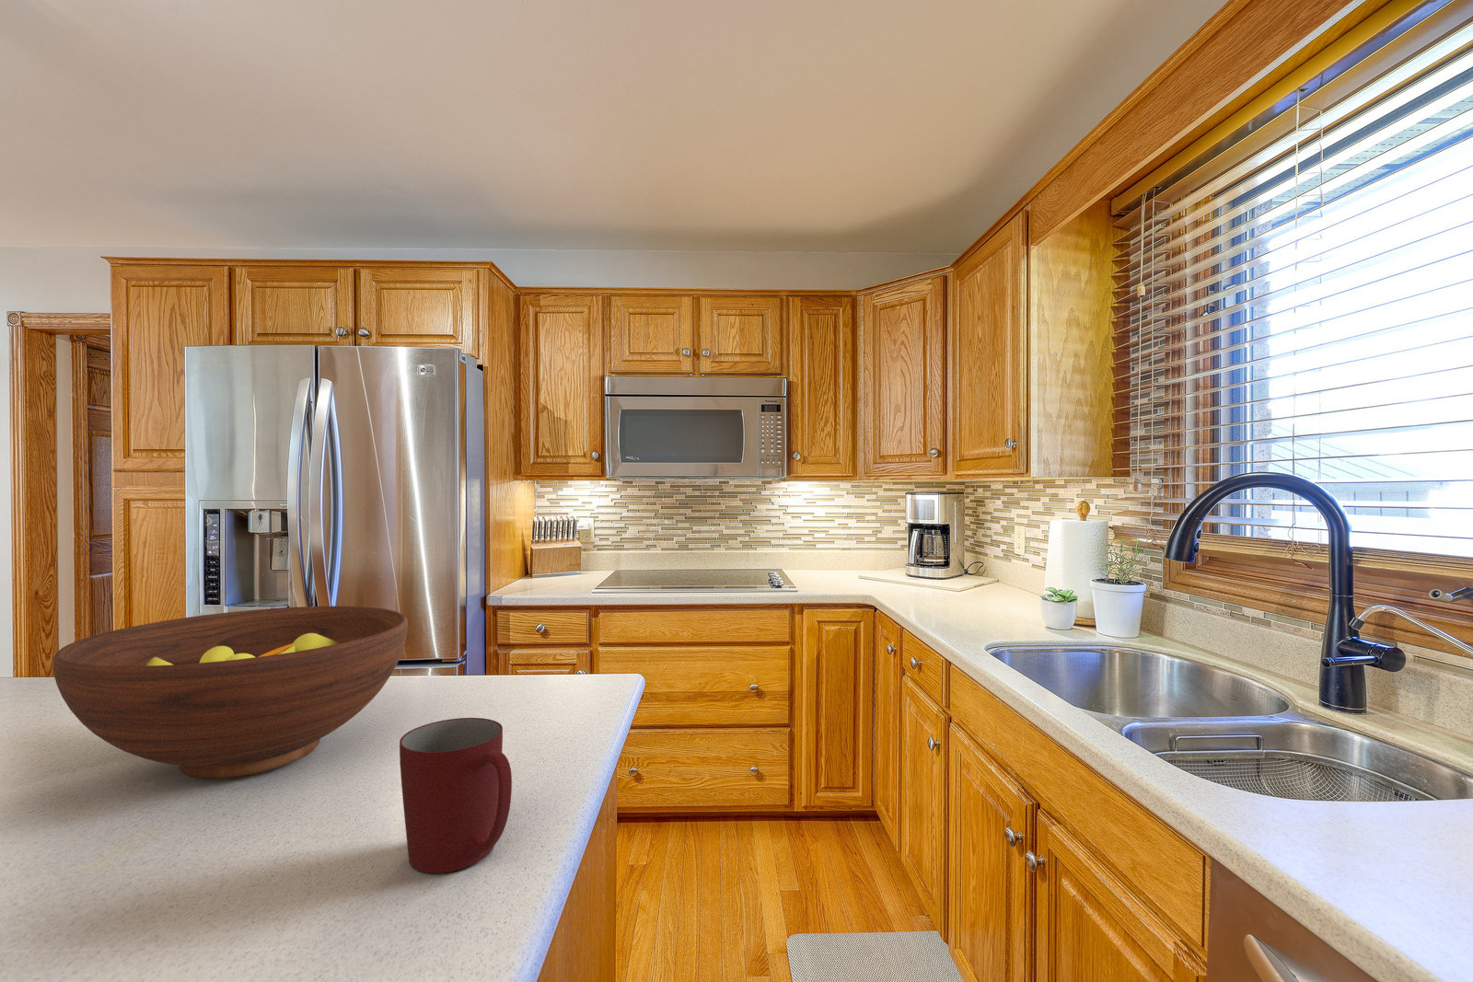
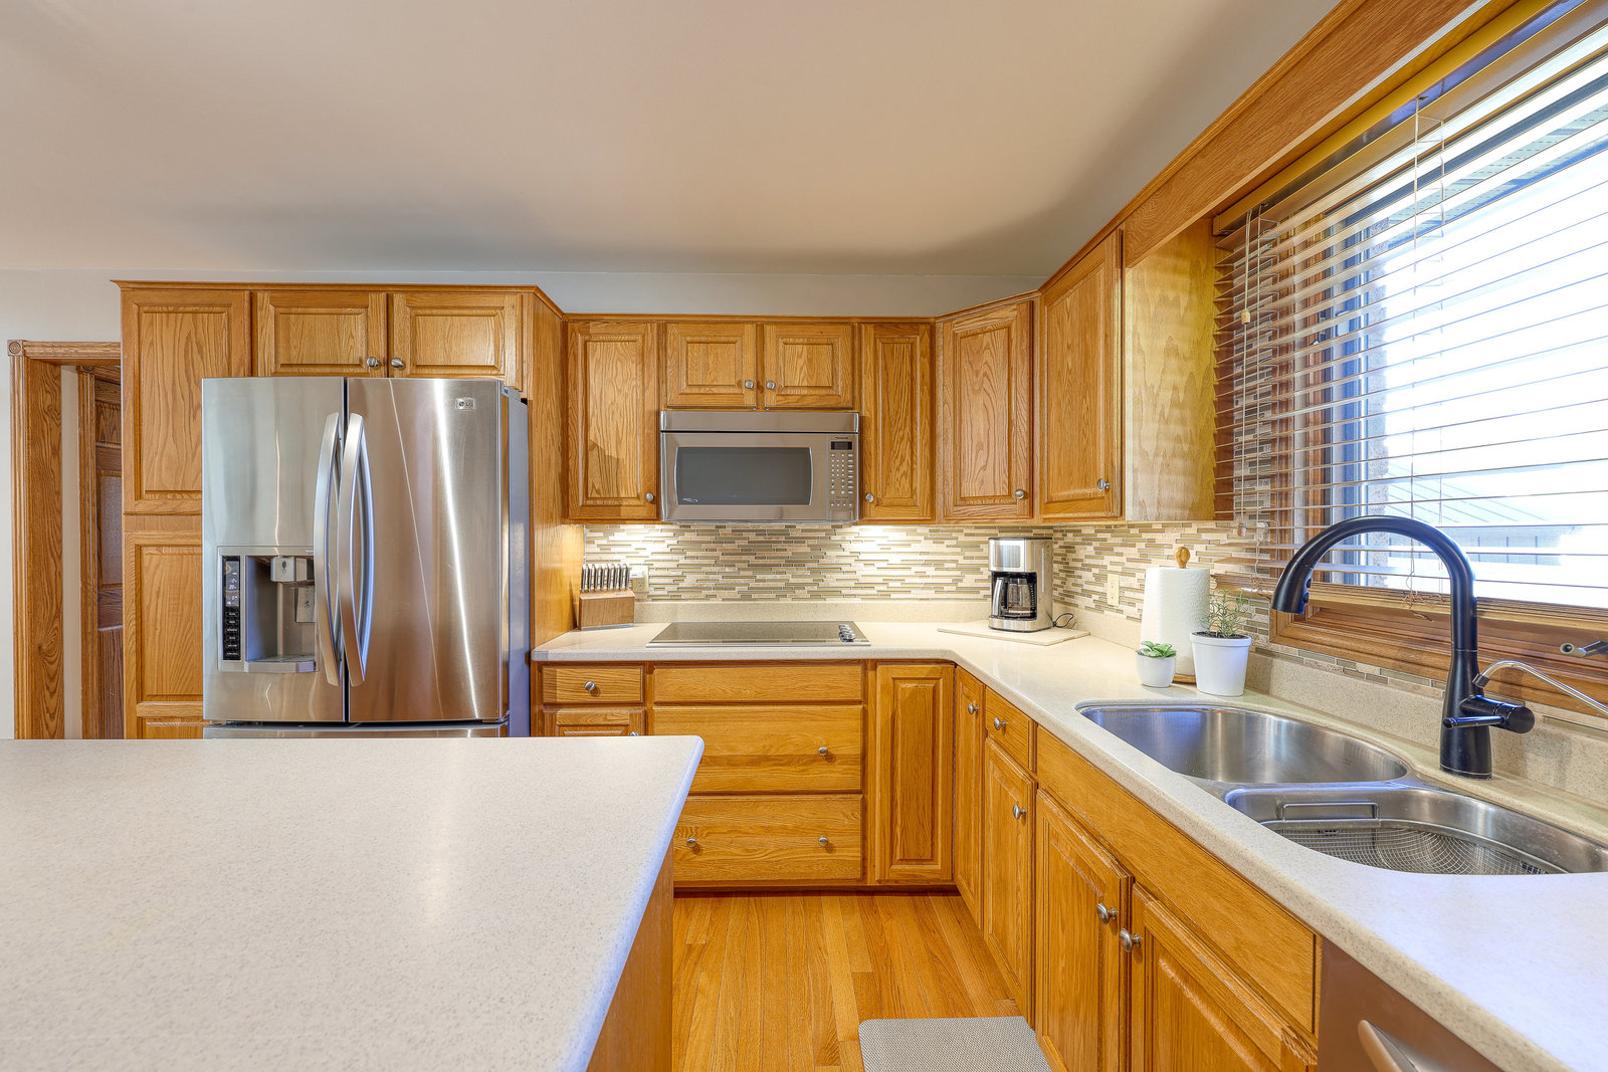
- fruit bowl (252, 695)
- mug (464, 796)
